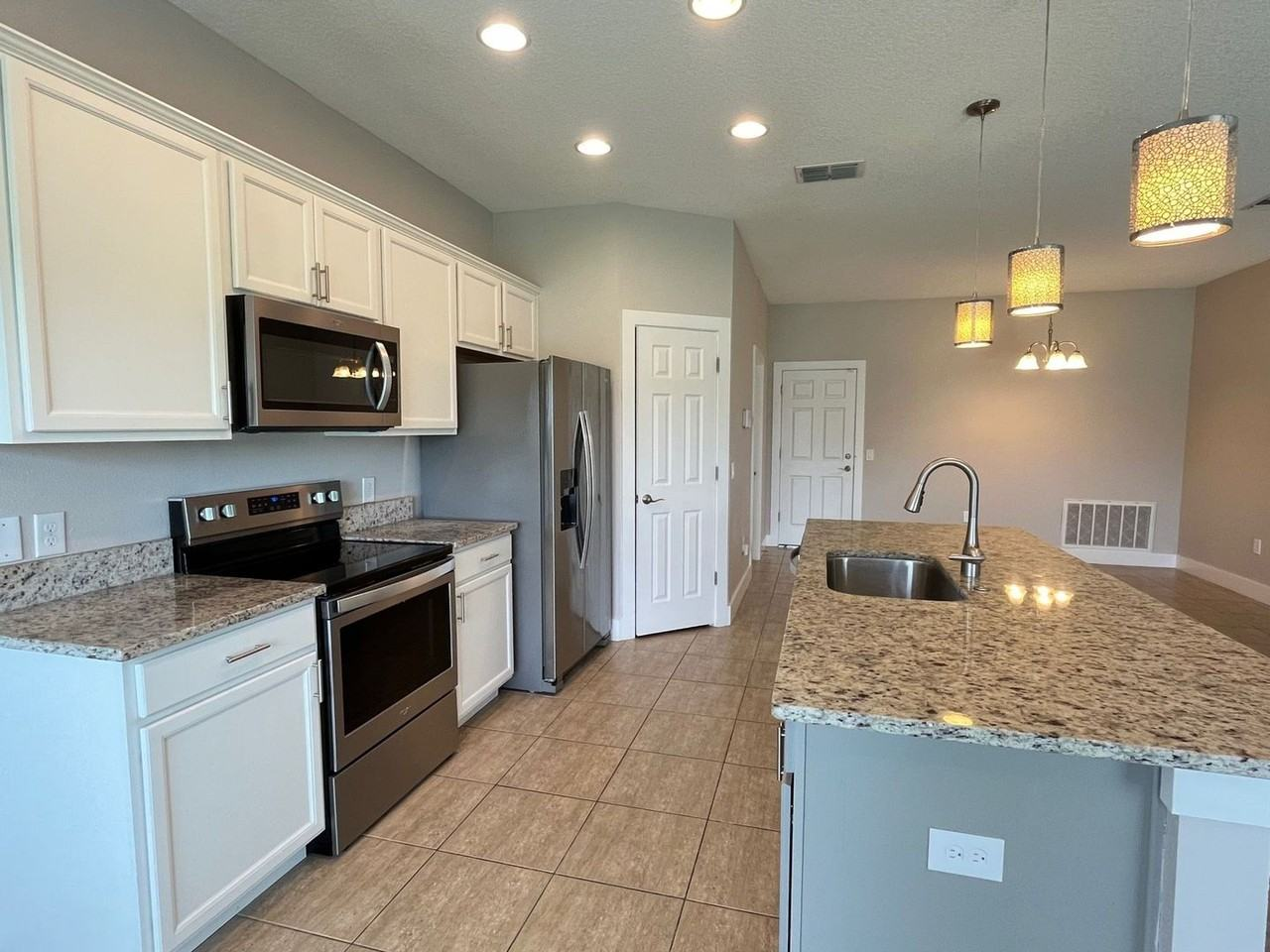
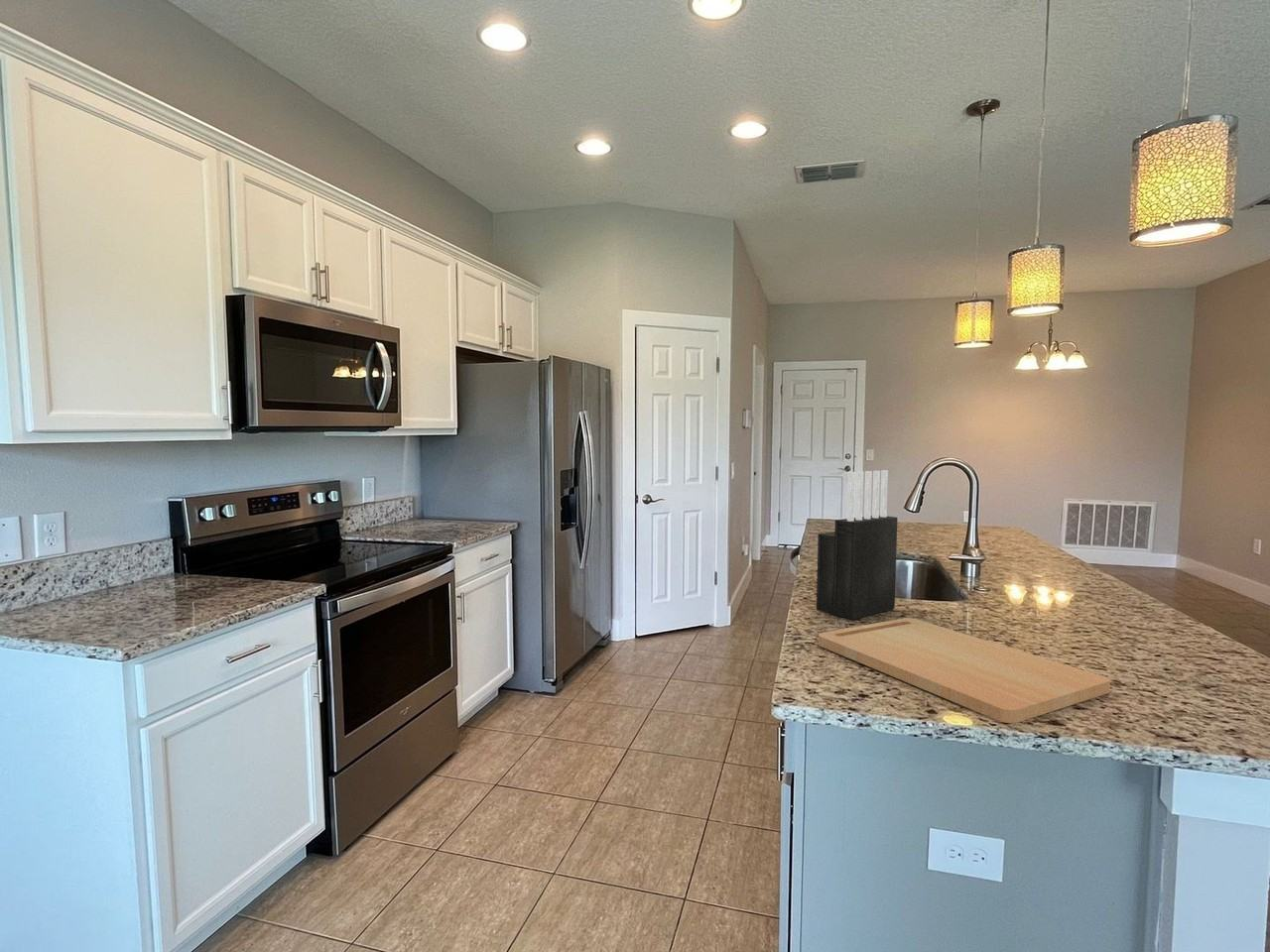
+ cutting board (949, 659)
+ knife block (853, 539)
